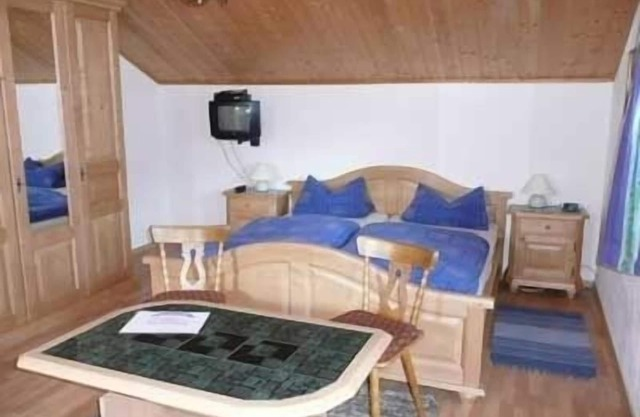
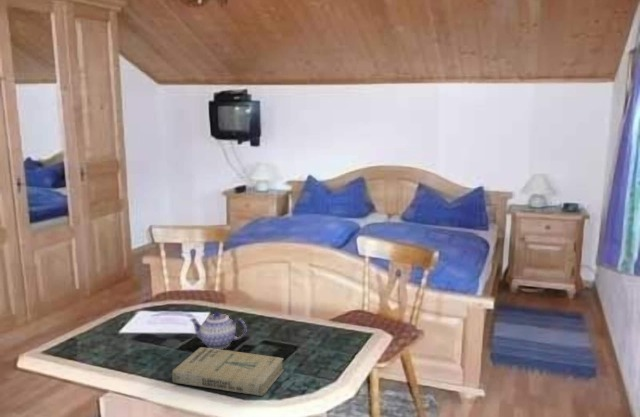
+ book (229, 370)
+ teapot (218, 328)
